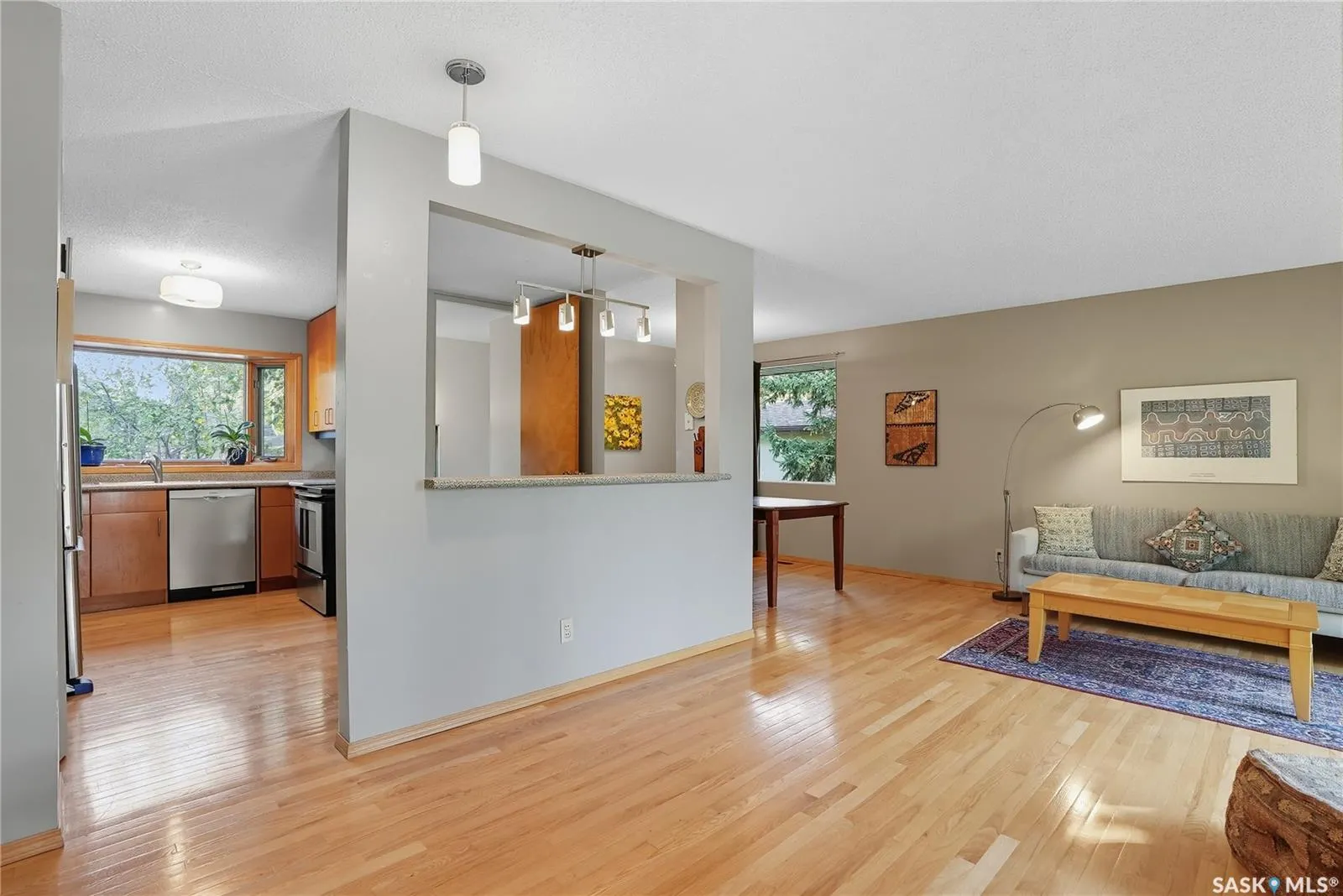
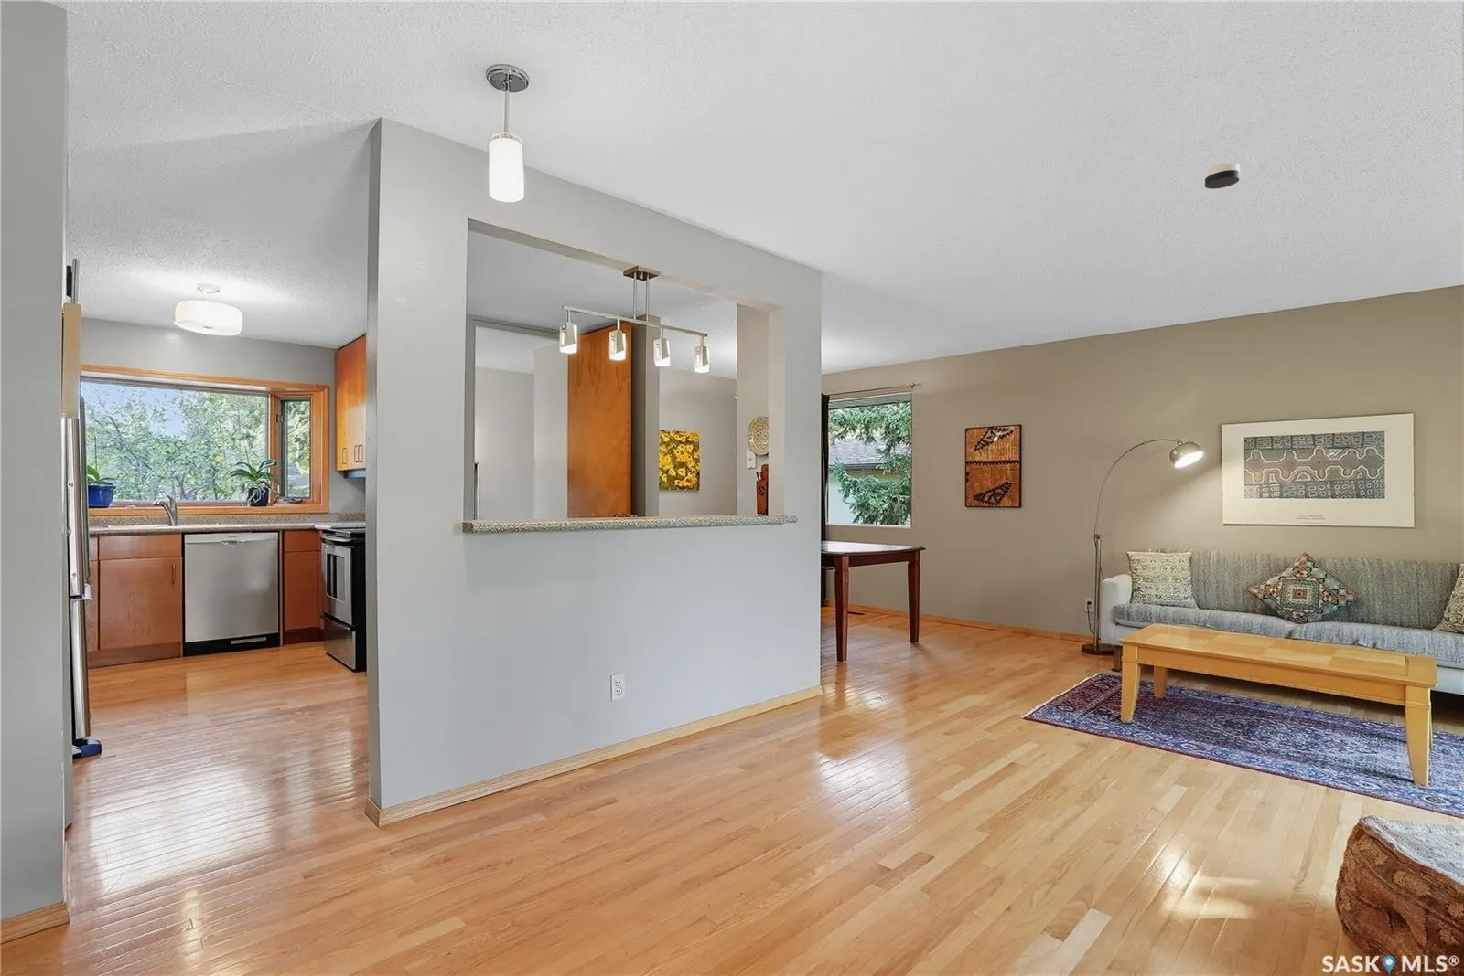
+ smoke detector (1222, 175)
